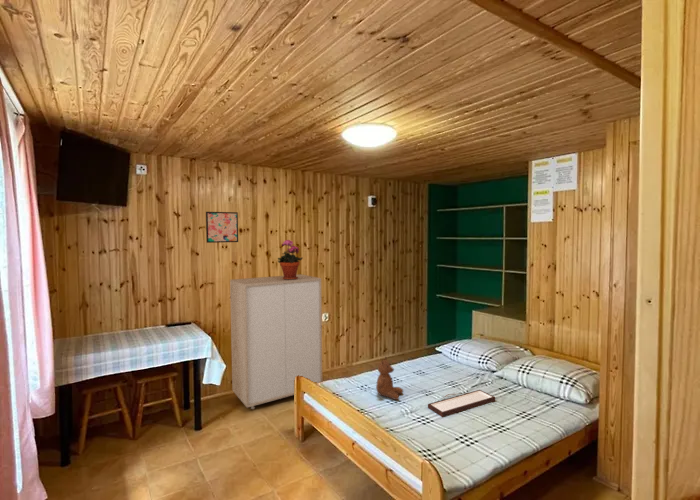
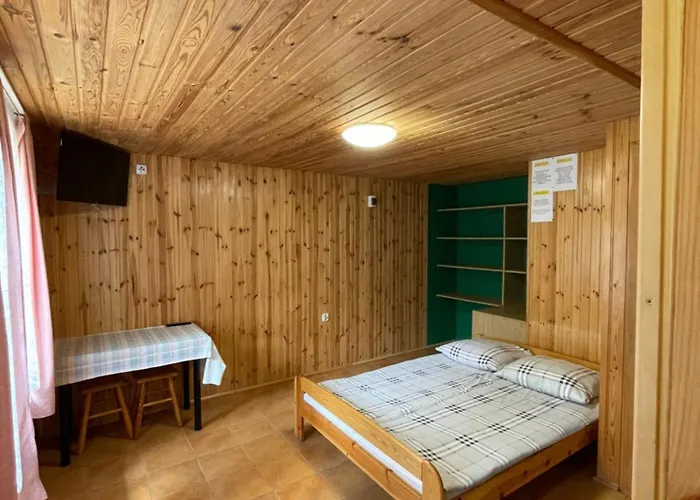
- tray (458, 400)
- teddy bear (389, 377)
- potted plant (290, 259)
- storage cabinet (276, 337)
- wall art (222, 227)
